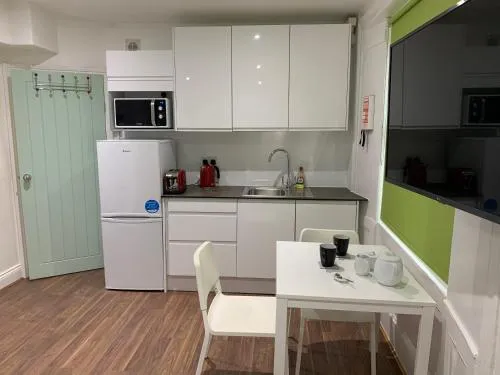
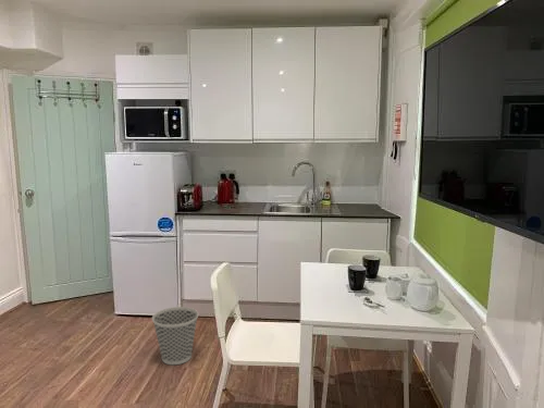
+ wastebasket (175, 336)
